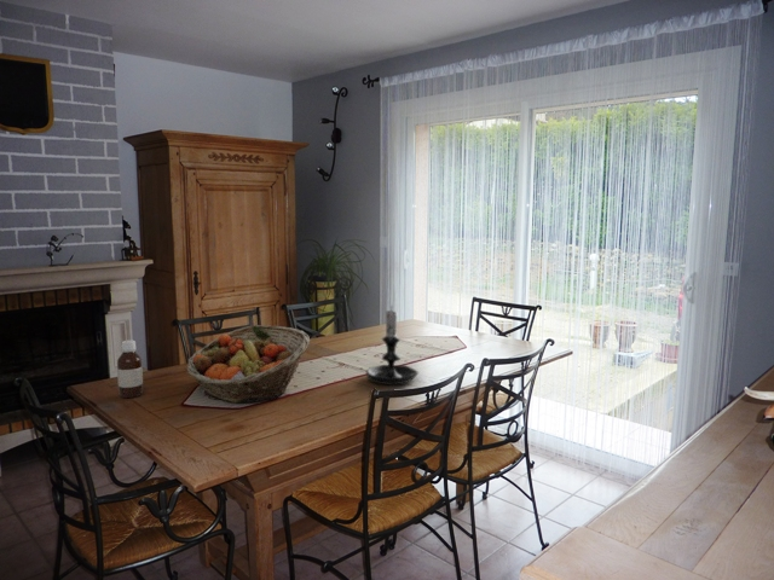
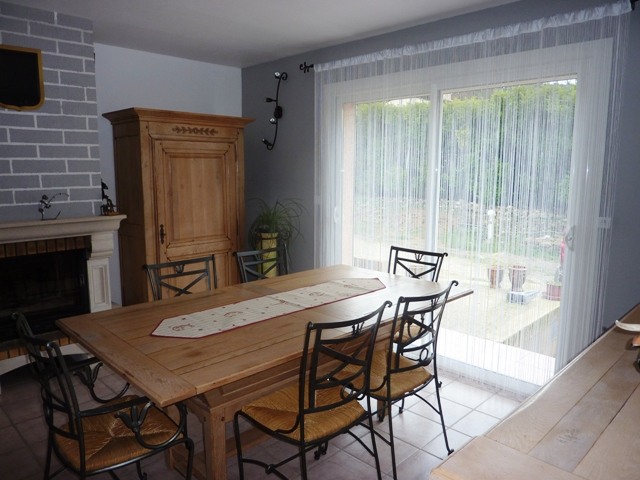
- bottle (129, 367)
- fruit basket (248, 361)
- candle holder (392, 343)
